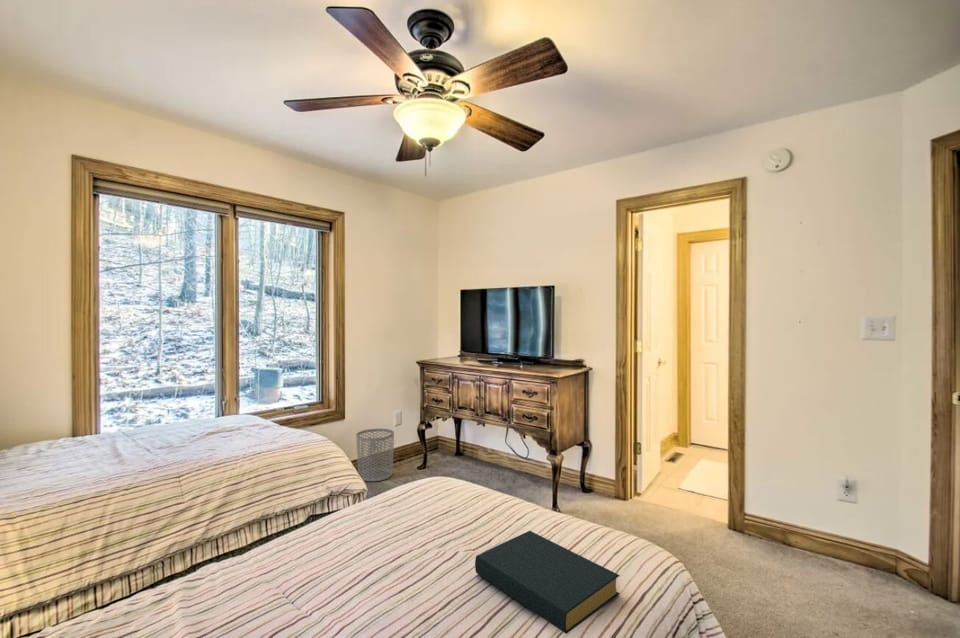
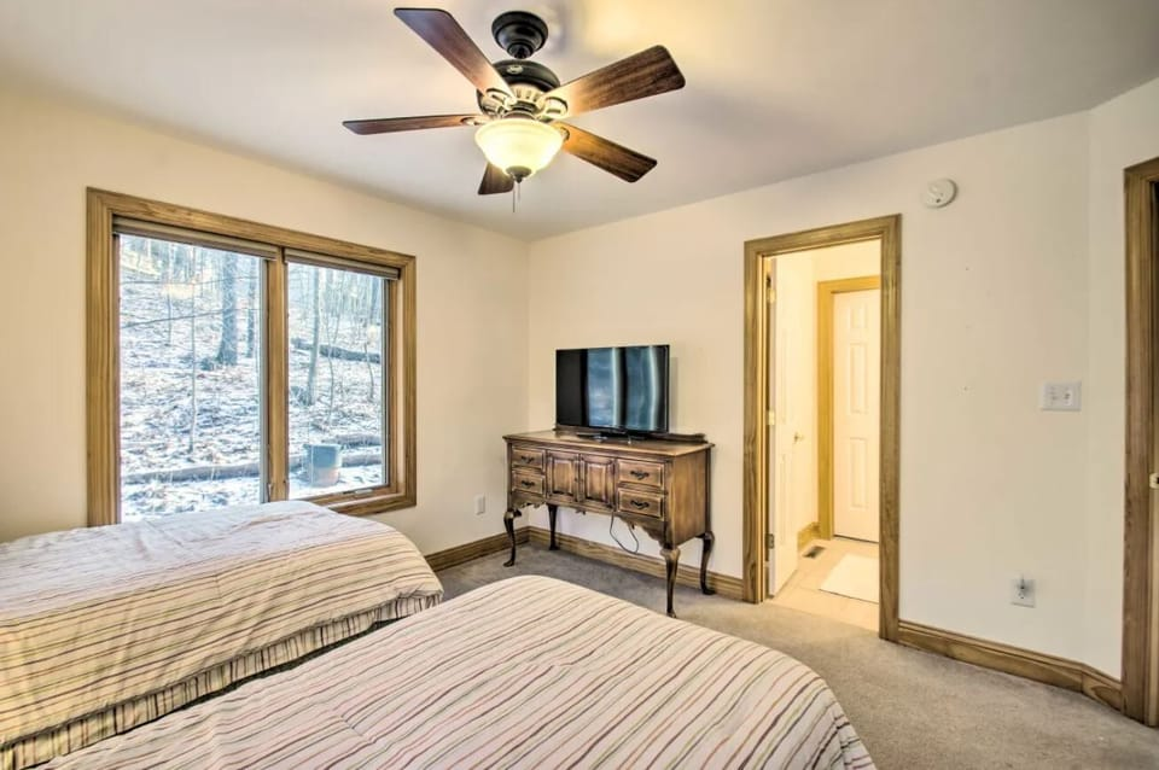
- waste bin (375, 455)
- hardback book (544, 574)
